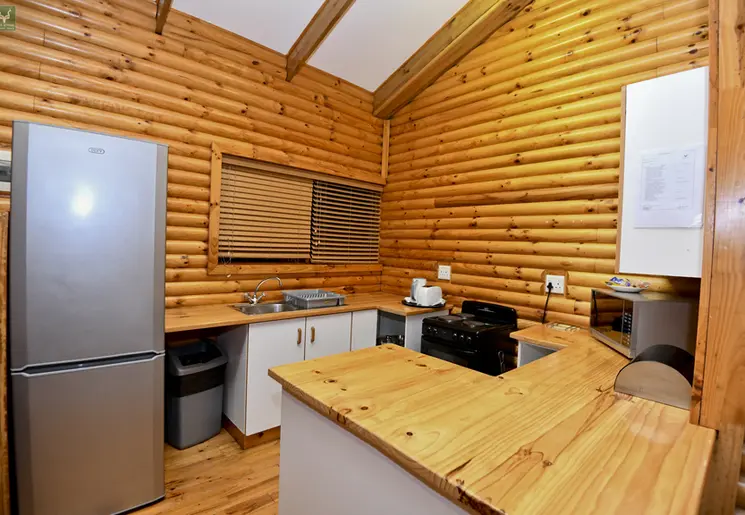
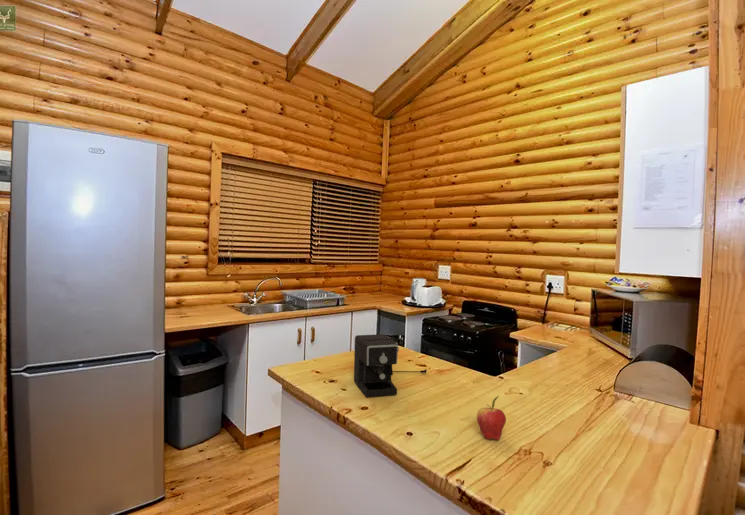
+ coffee maker (396, 361)
+ fruit (491, 416)
